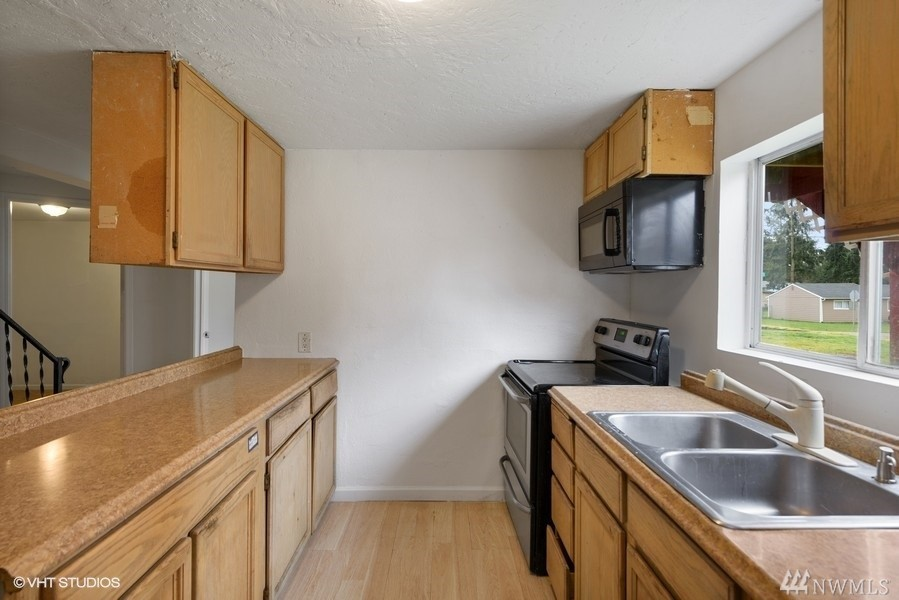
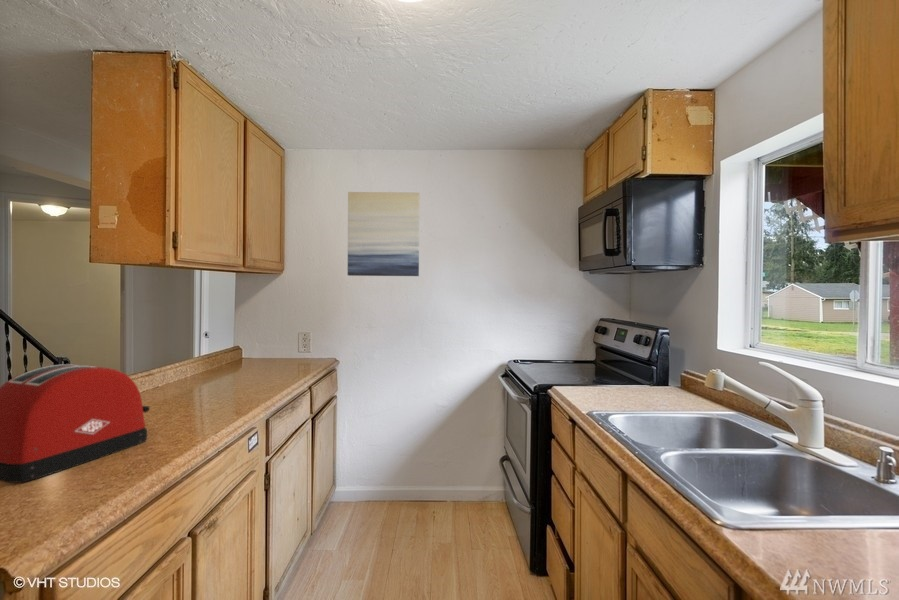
+ wall art (383, 234)
+ toaster (68, 410)
